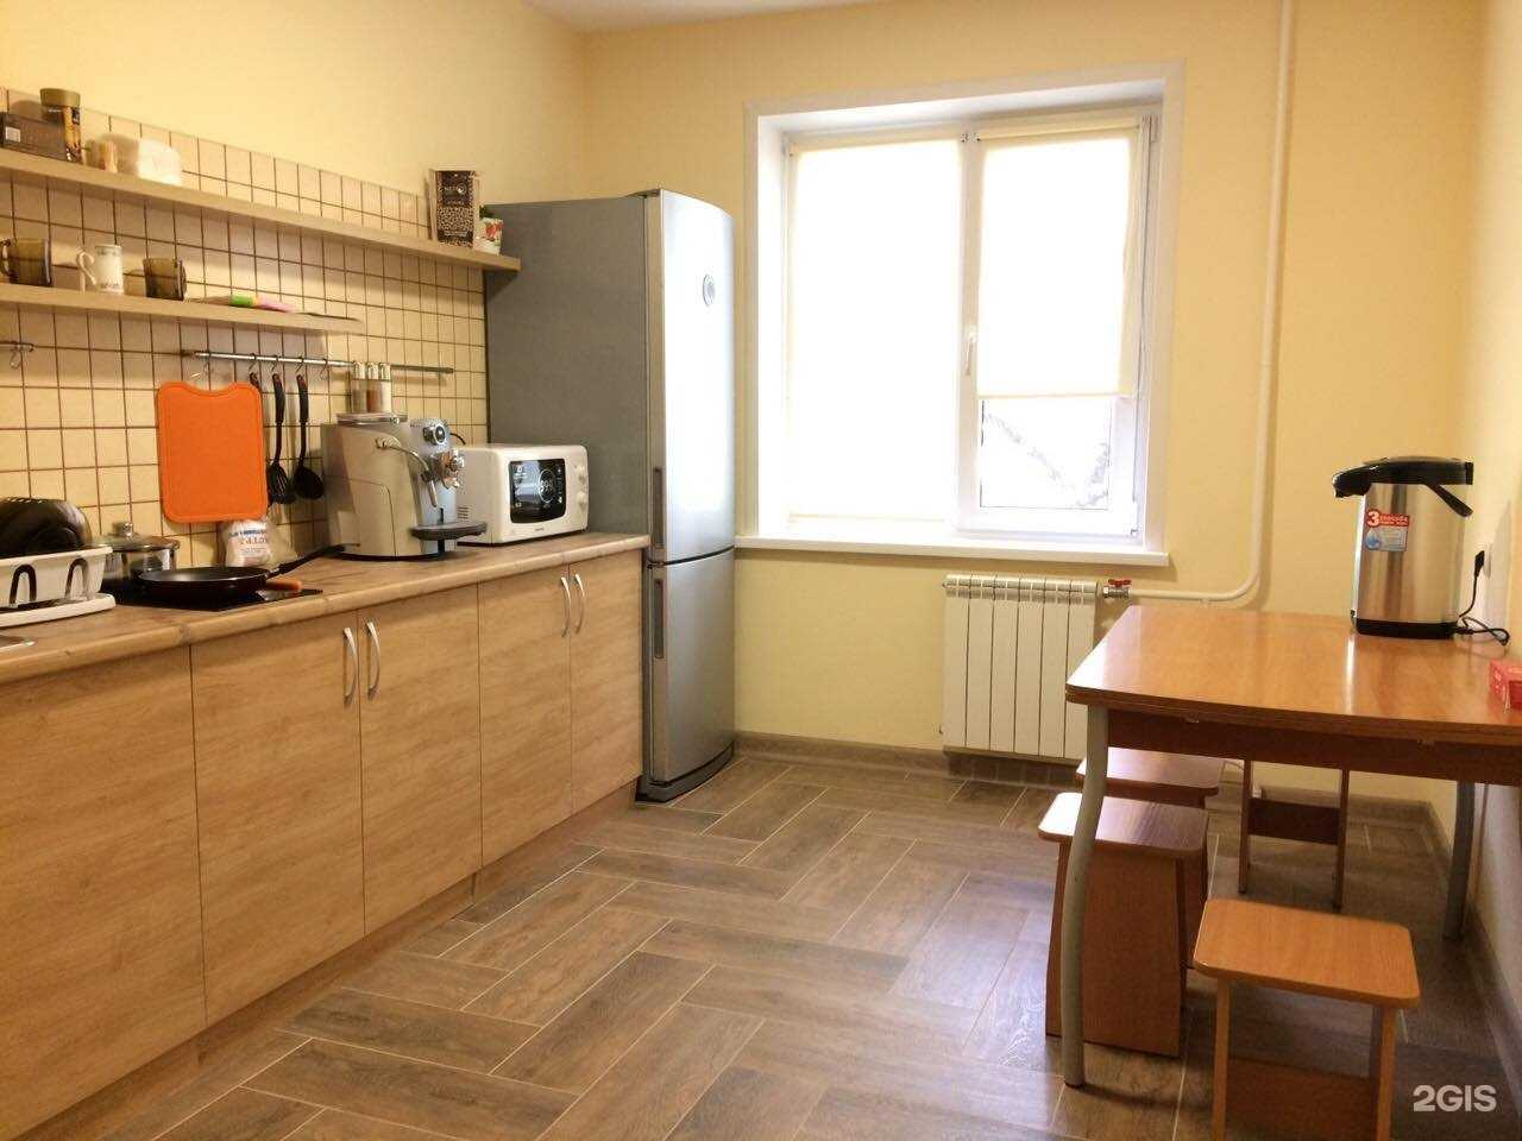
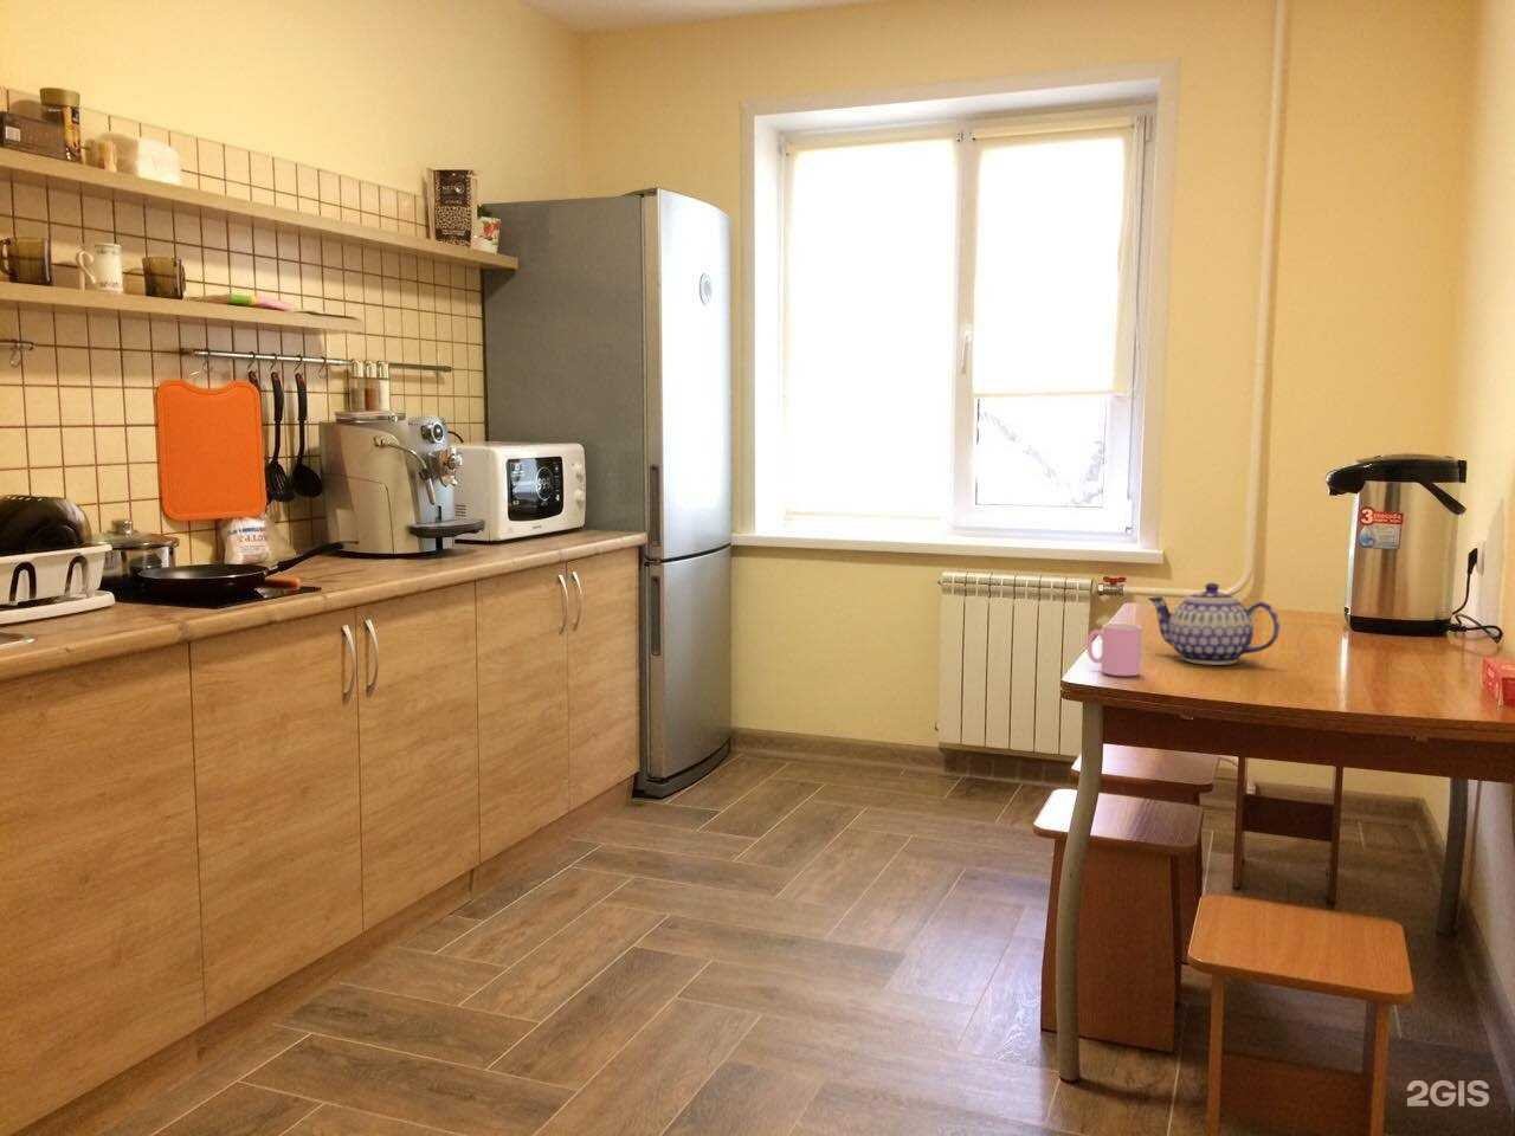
+ cup (1113, 648)
+ teapot (1211, 622)
